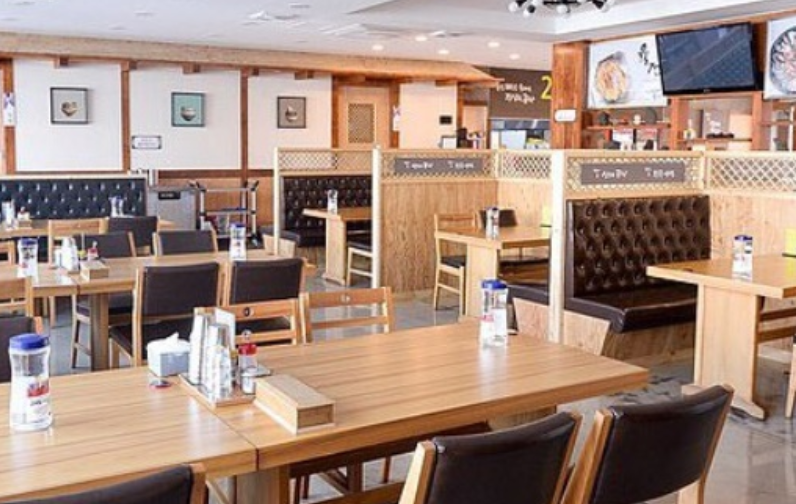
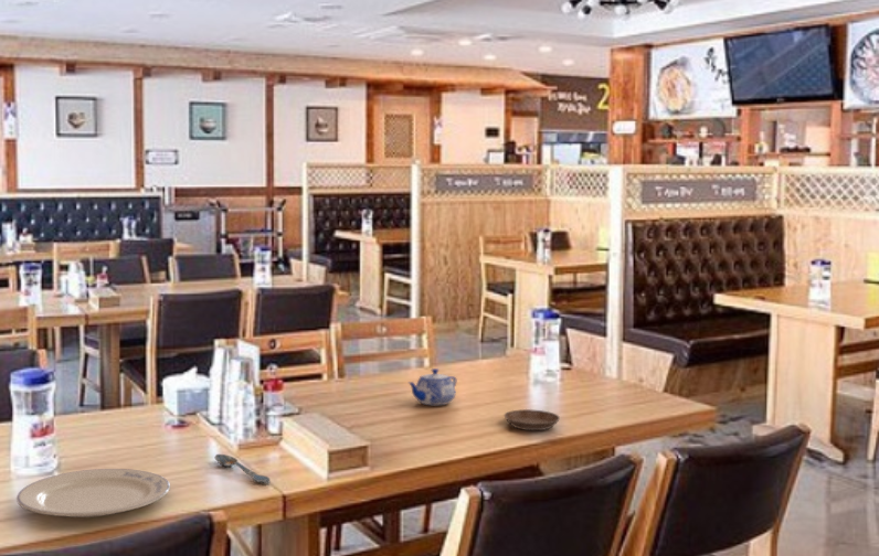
+ teapot (432, 386)
+ spoon (242, 468)
+ chinaware (95, 495)
+ saucer (531, 420)
